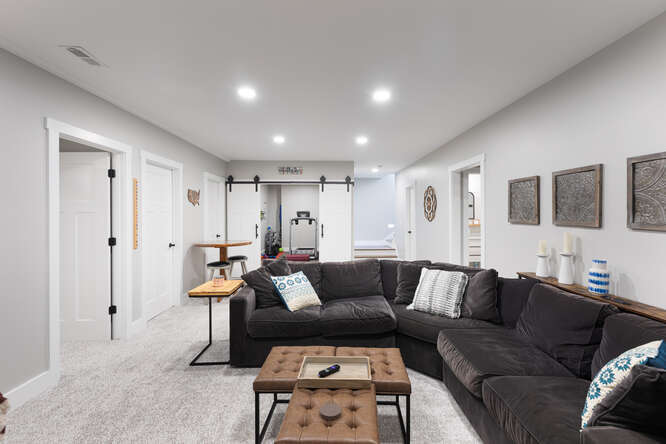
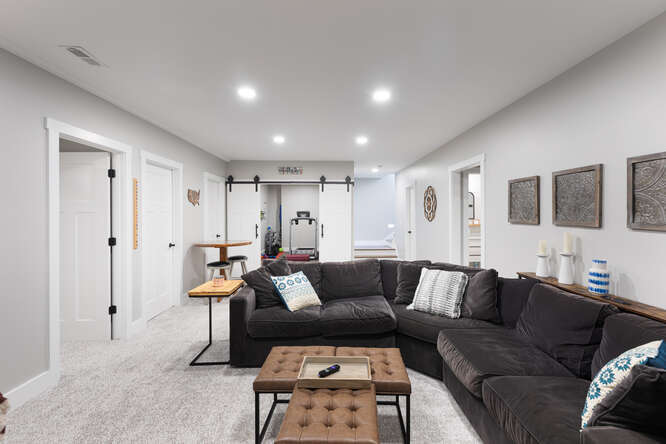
- coaster (330, 411)
